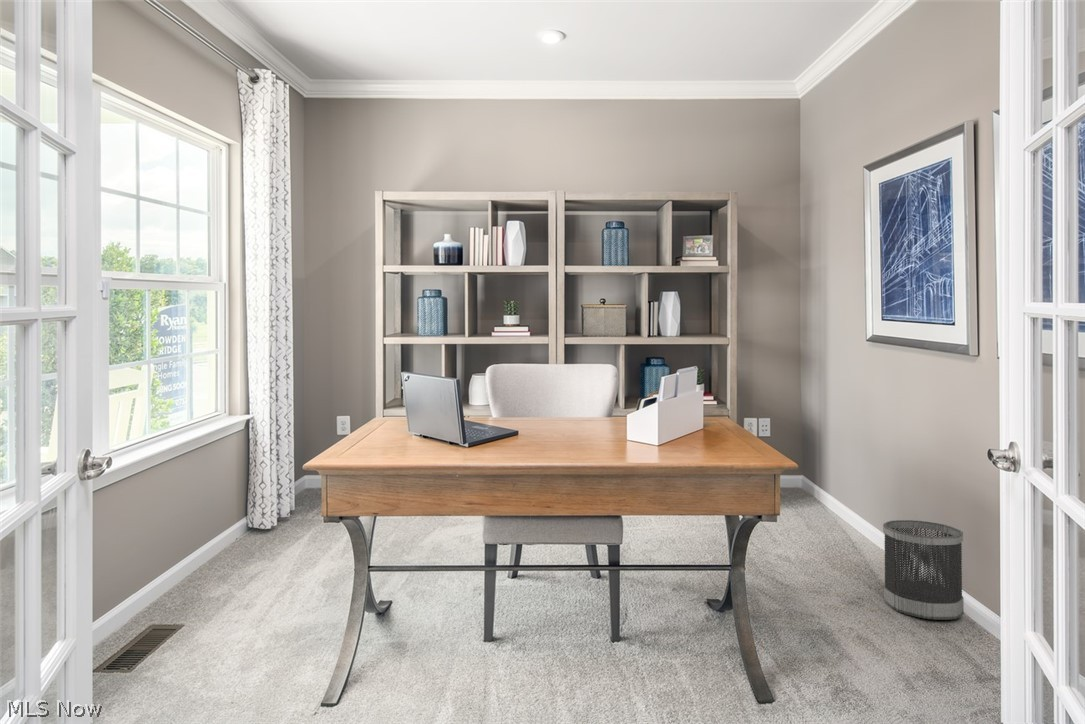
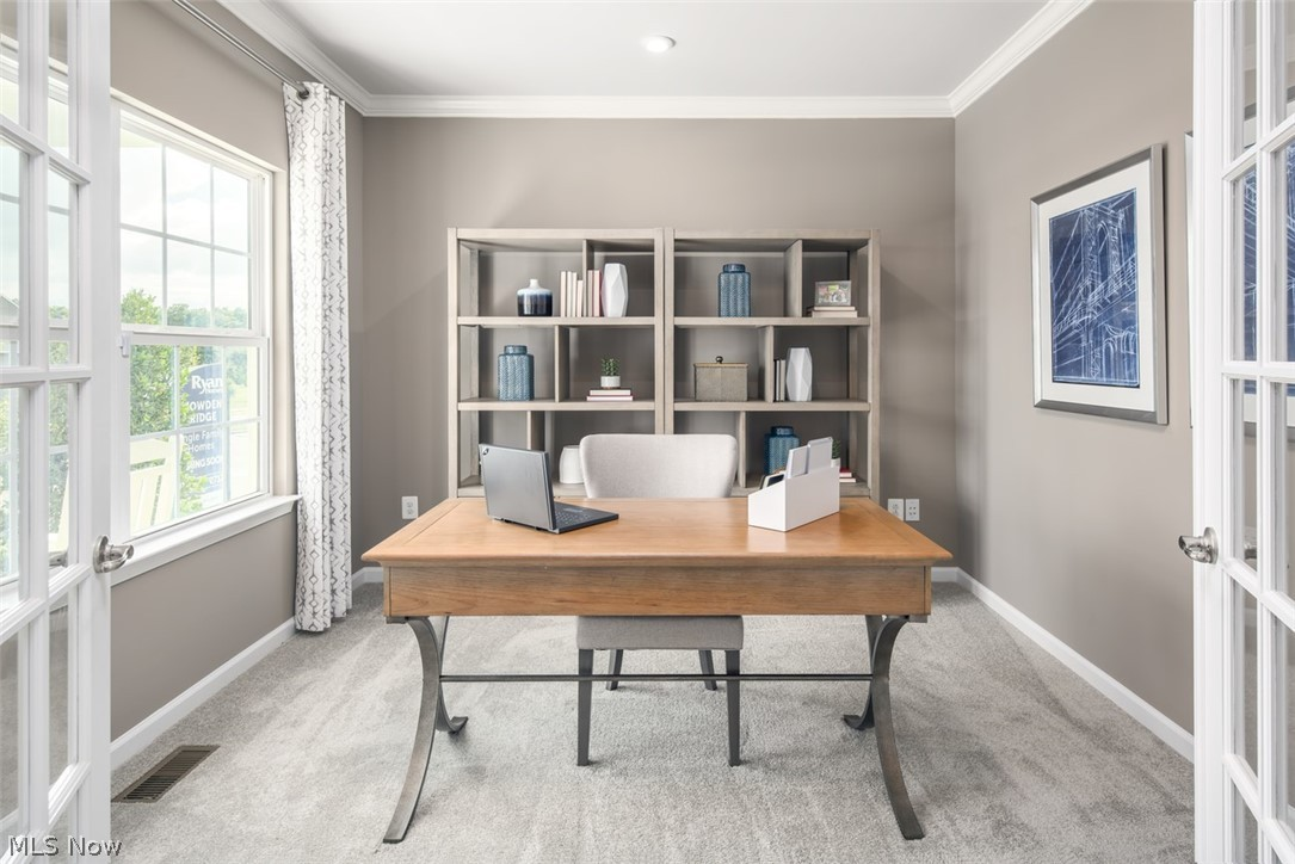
- wastebasket (922, 567)
